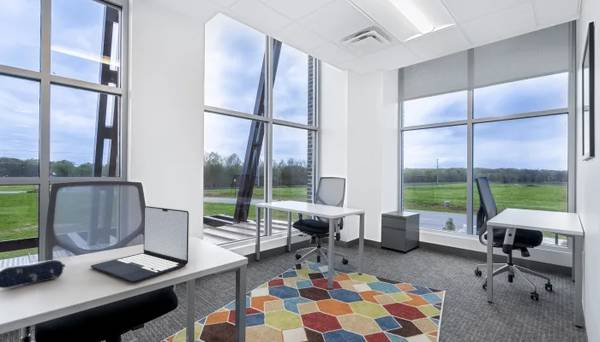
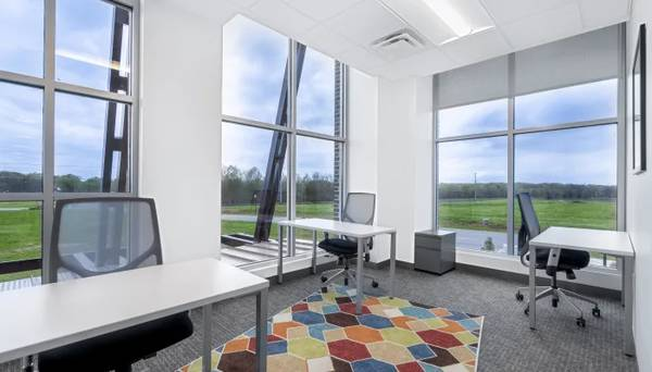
- laptop (144, 239)
- pencil case (31, 273)
